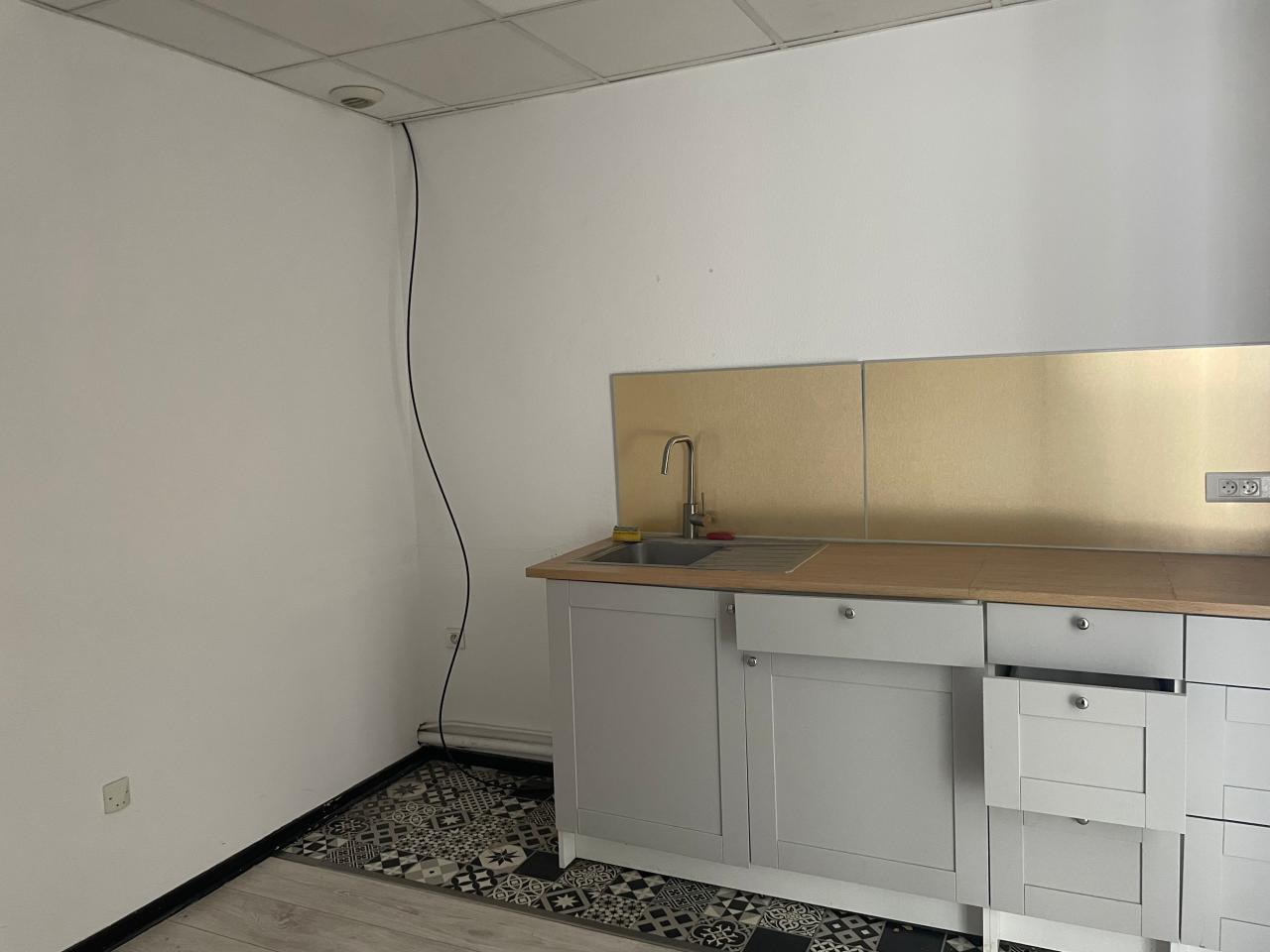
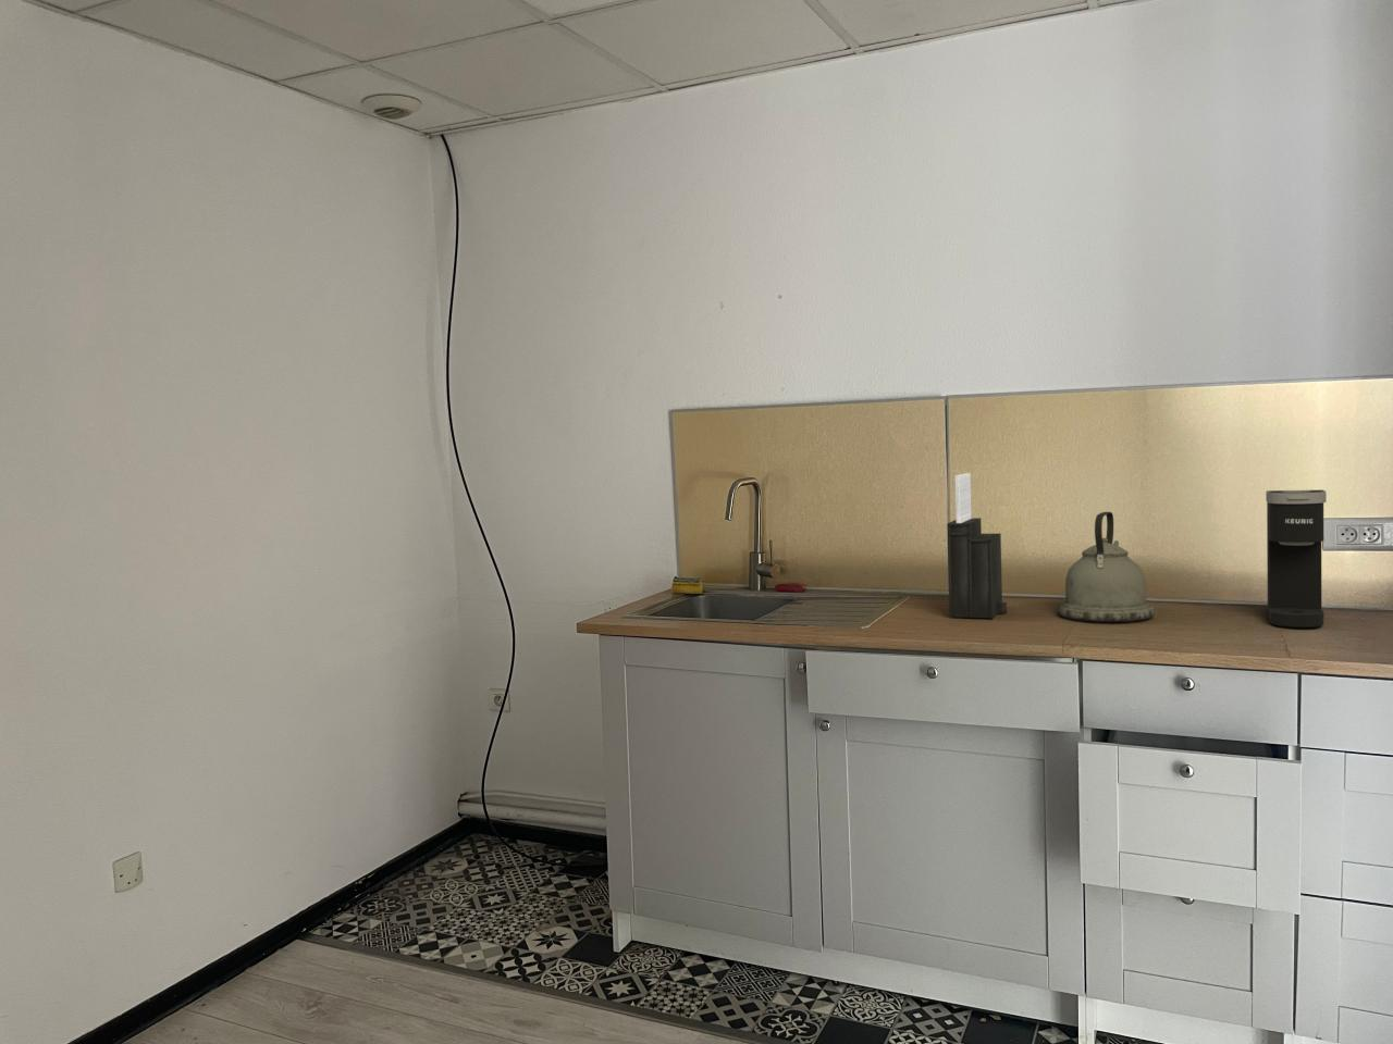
+ knife block (979, 543)
+ coffee maker (1294, 554)
+ kettle (1102, 564)
